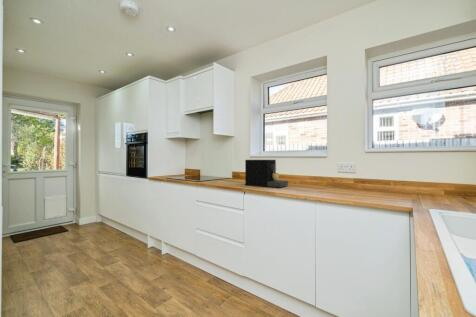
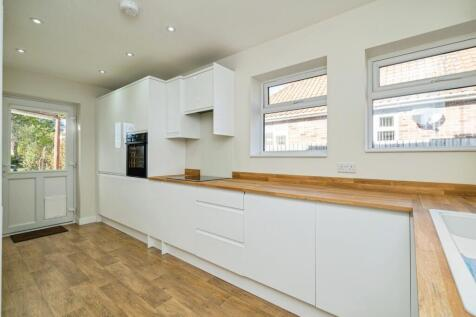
- coffee maker (266, 172)
